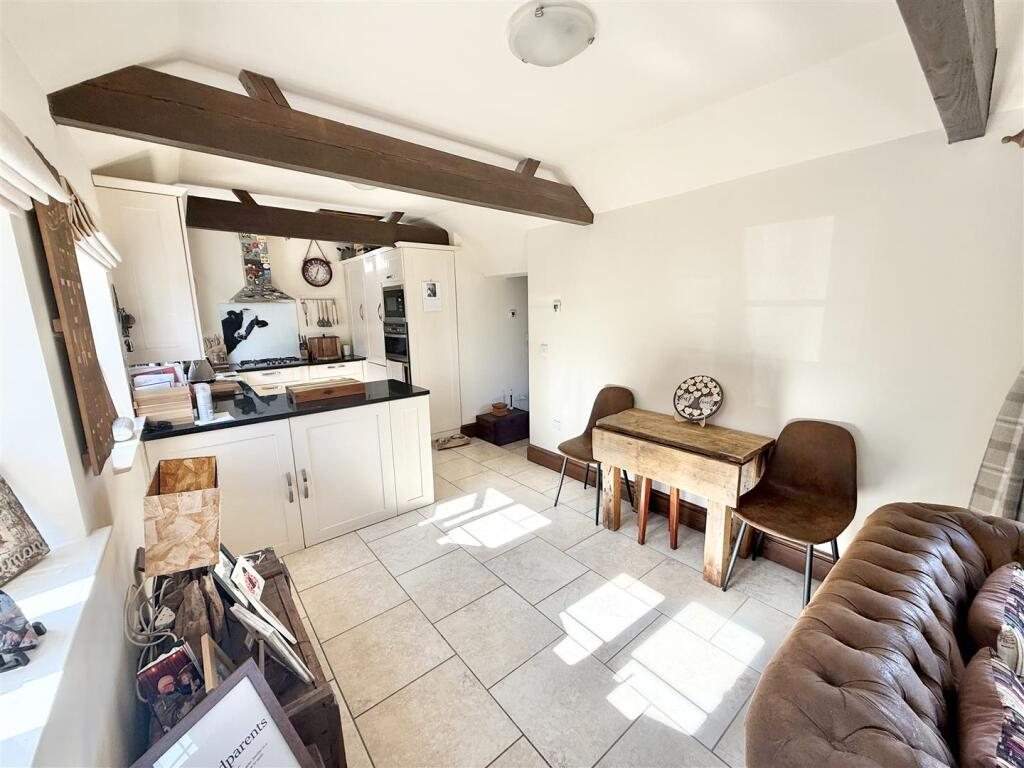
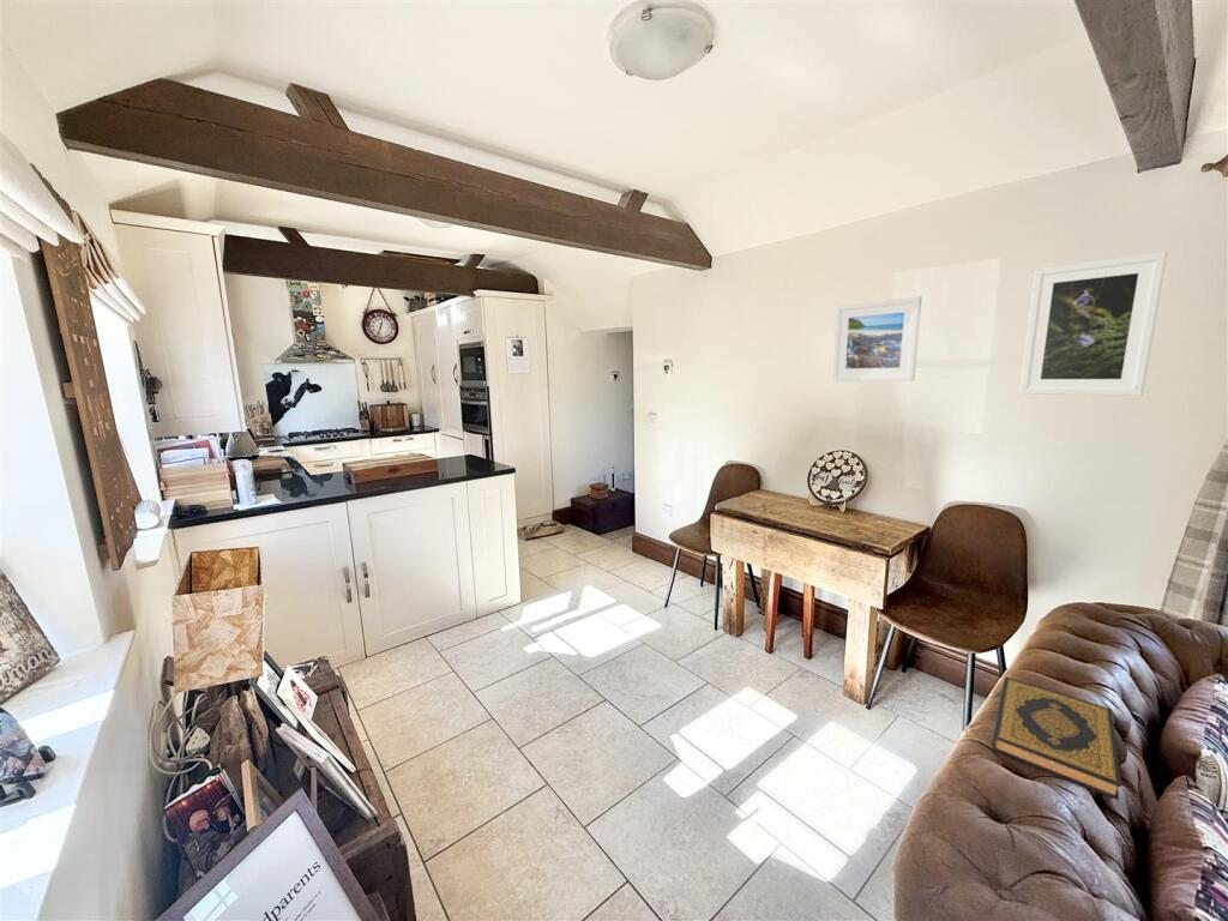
+ hardback book (1053, 728)
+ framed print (1086, 329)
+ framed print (873, 342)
